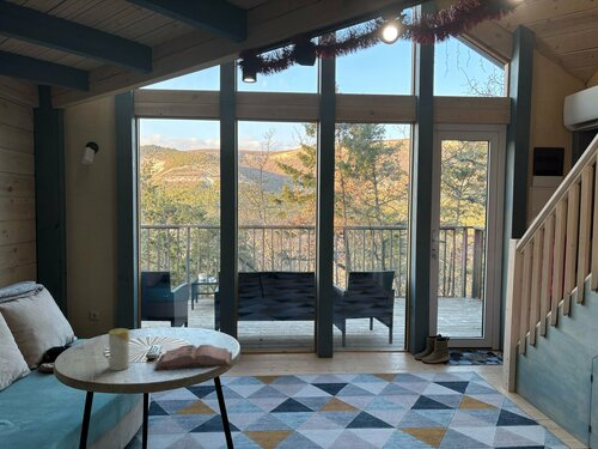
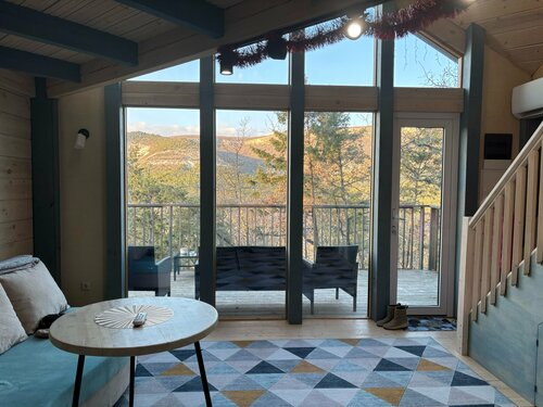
- candle (118, 348)
- hardback book (195, 356)
